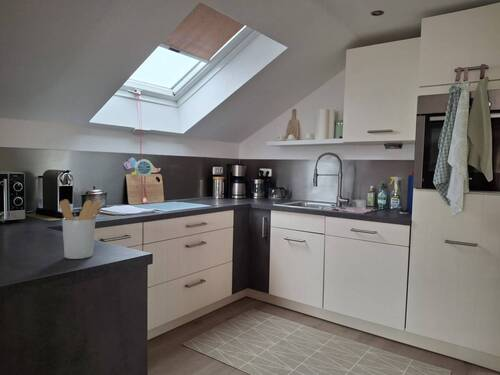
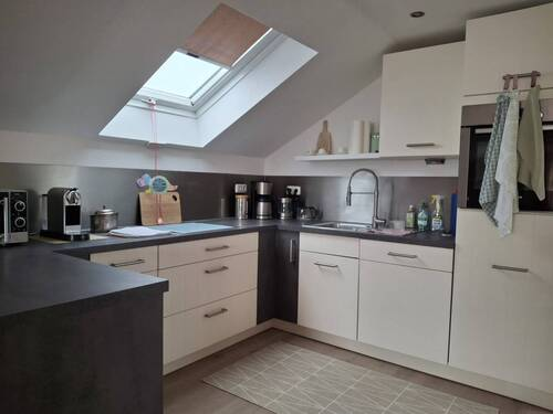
- utensil holder (83, 226)
